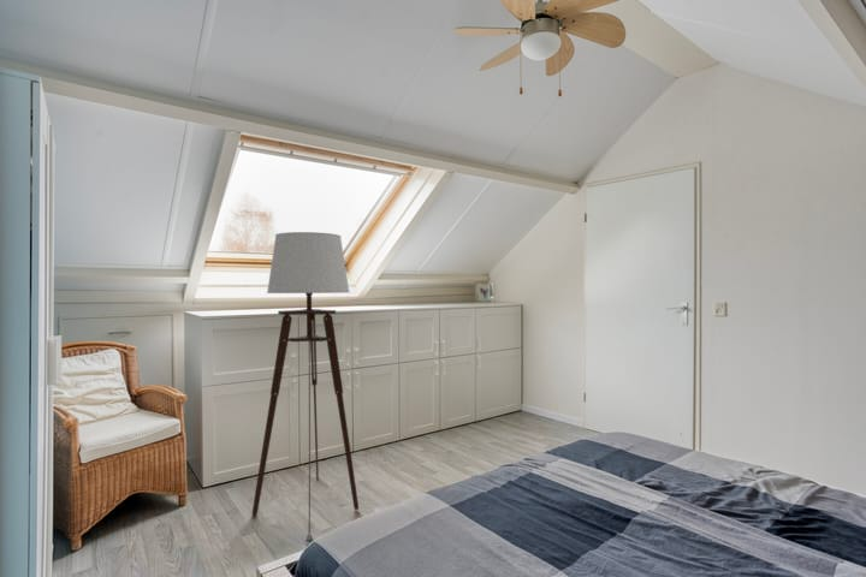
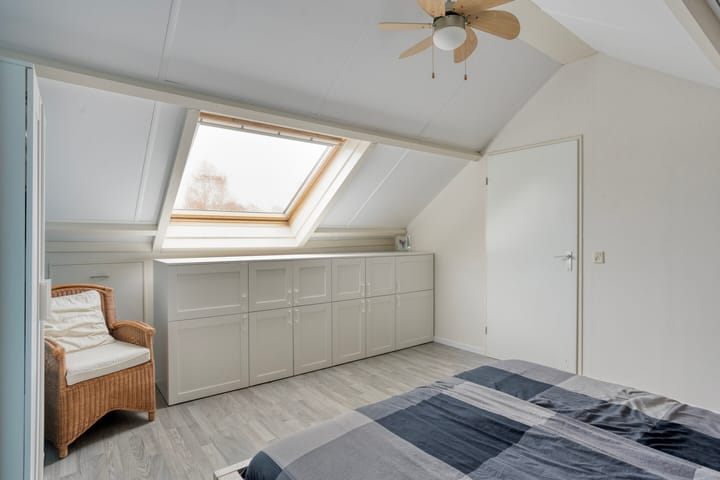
- floor lamp (309, 370)
